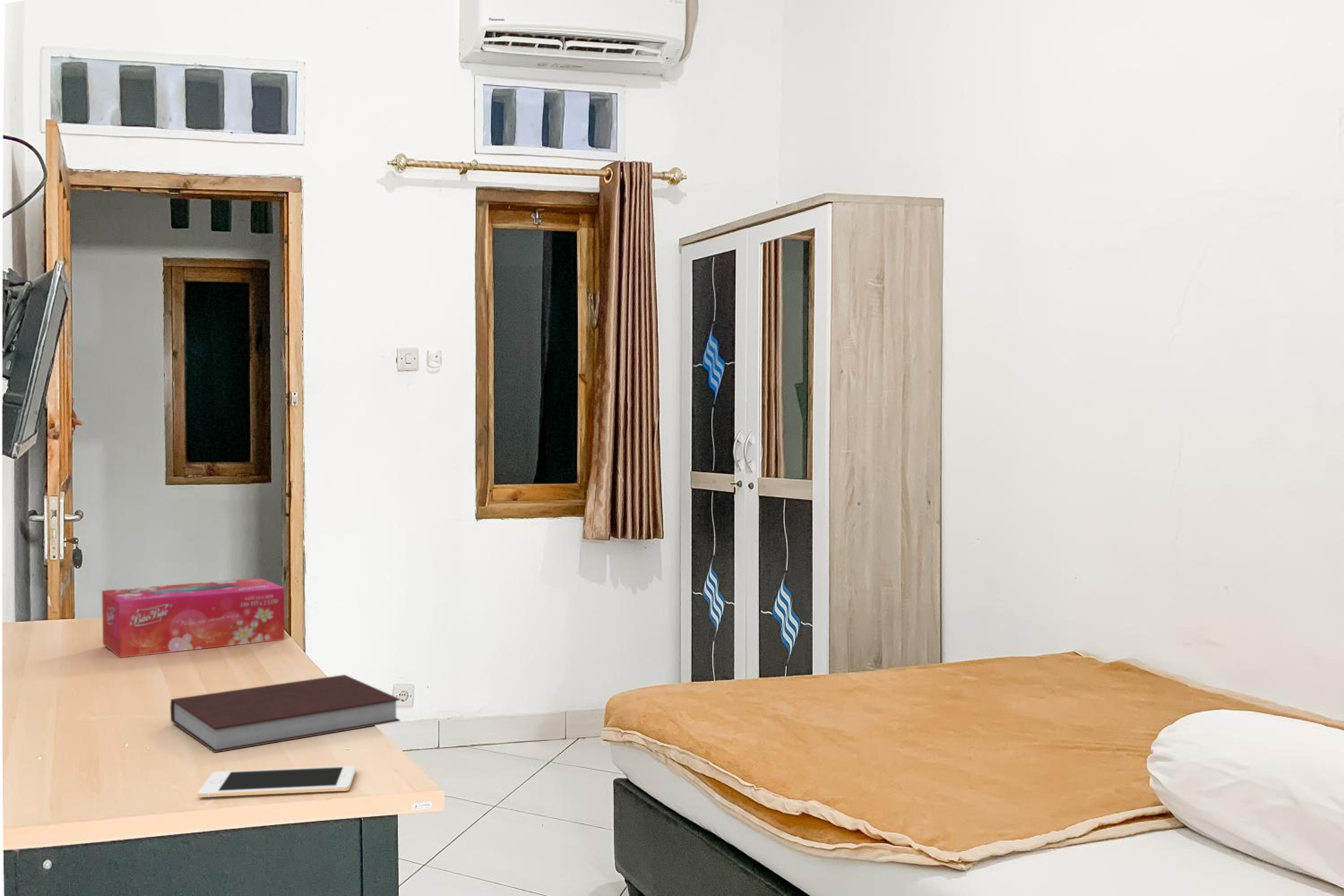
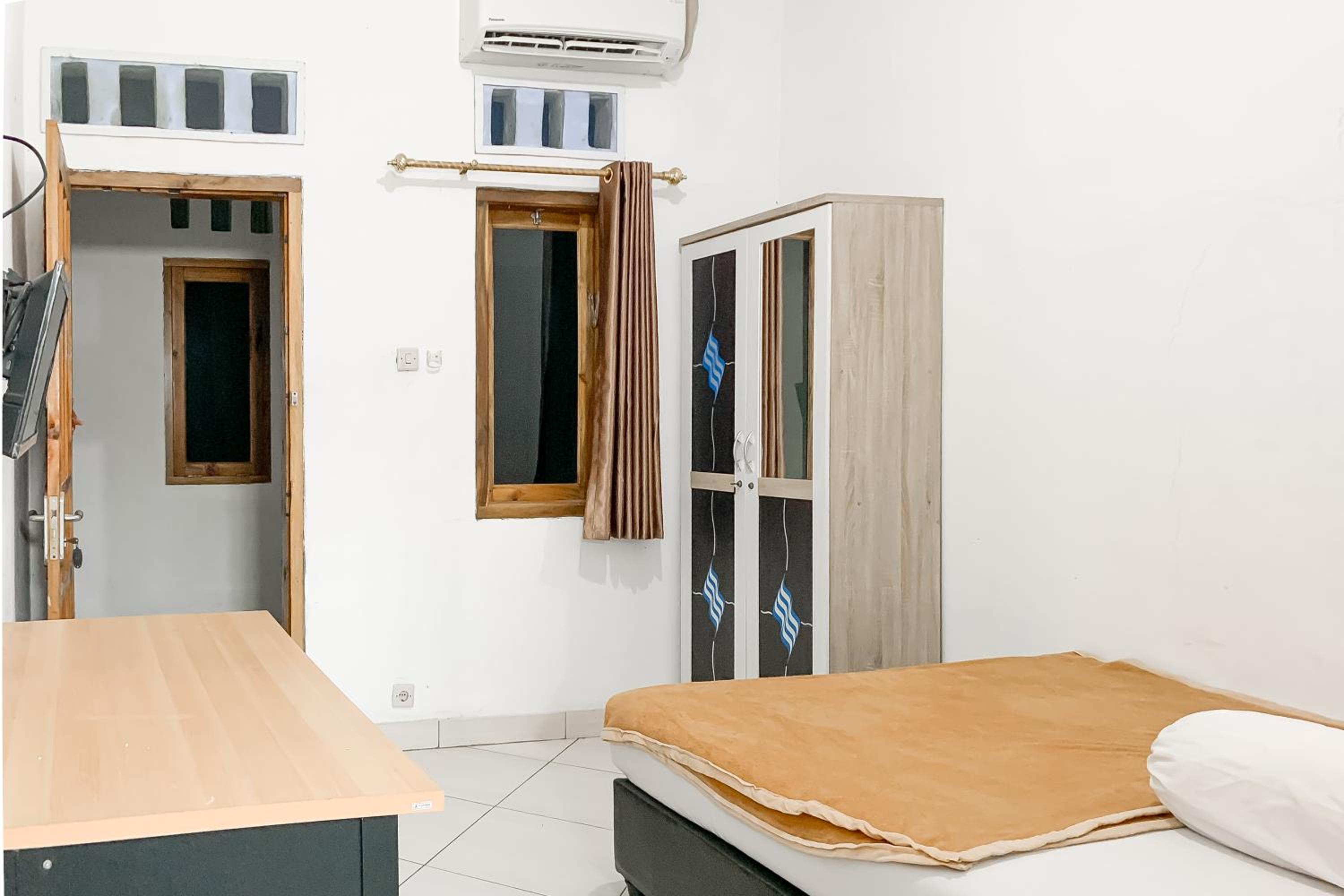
- notebook (285, 710)
- cell phone (280, 781)
- tissue box (194, 615)
